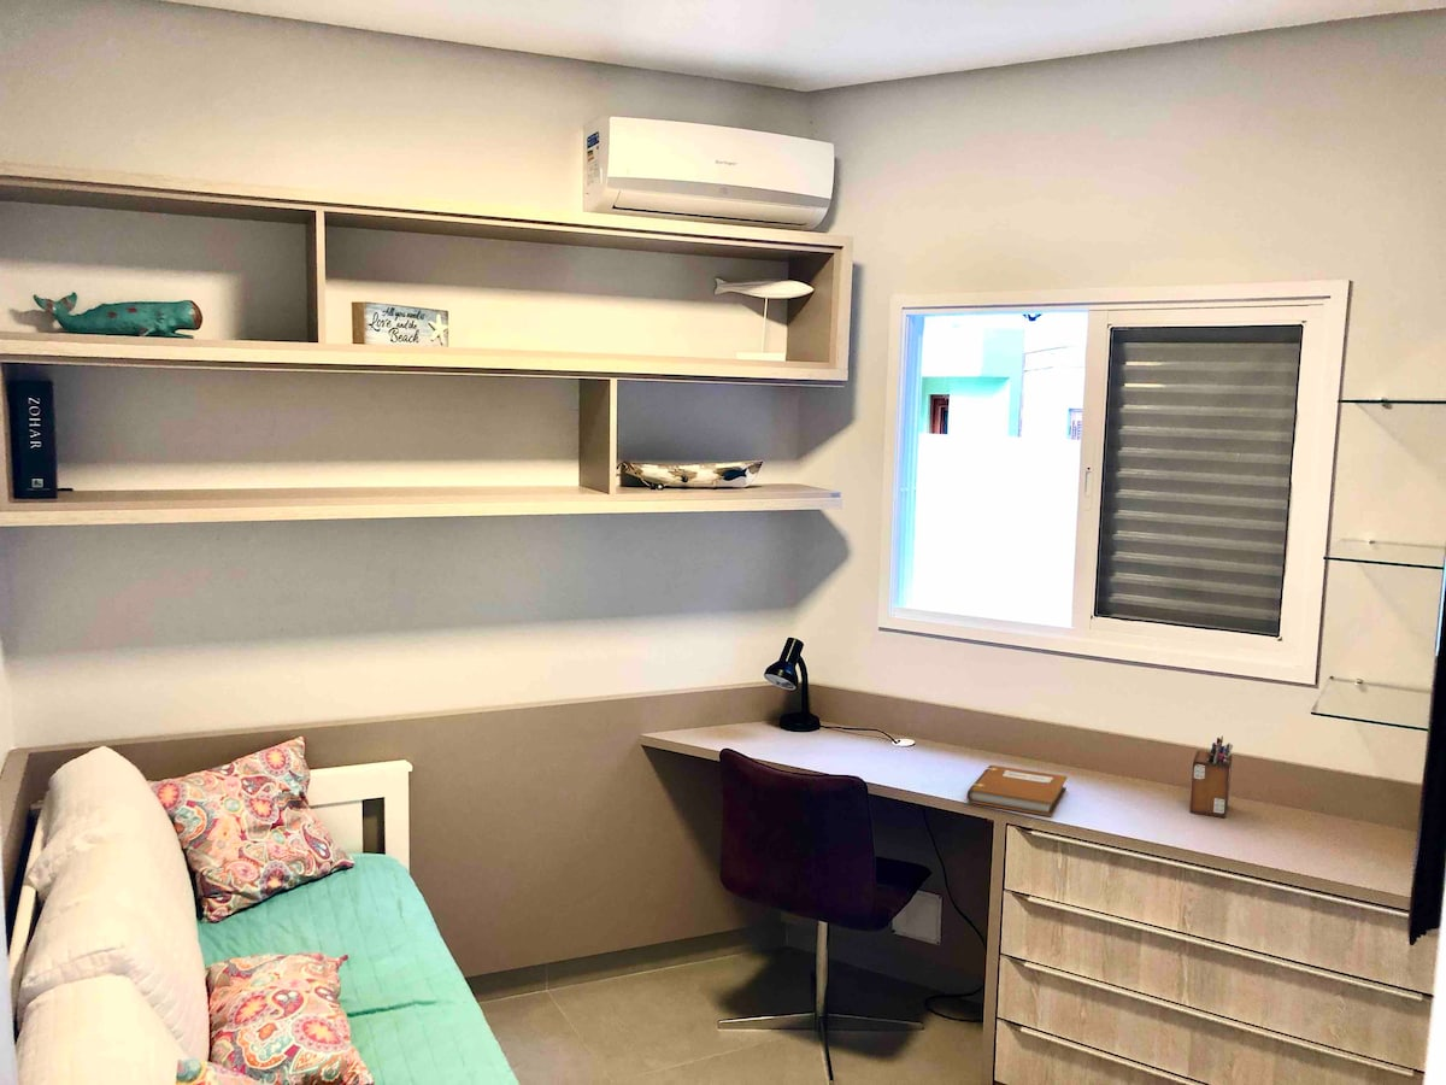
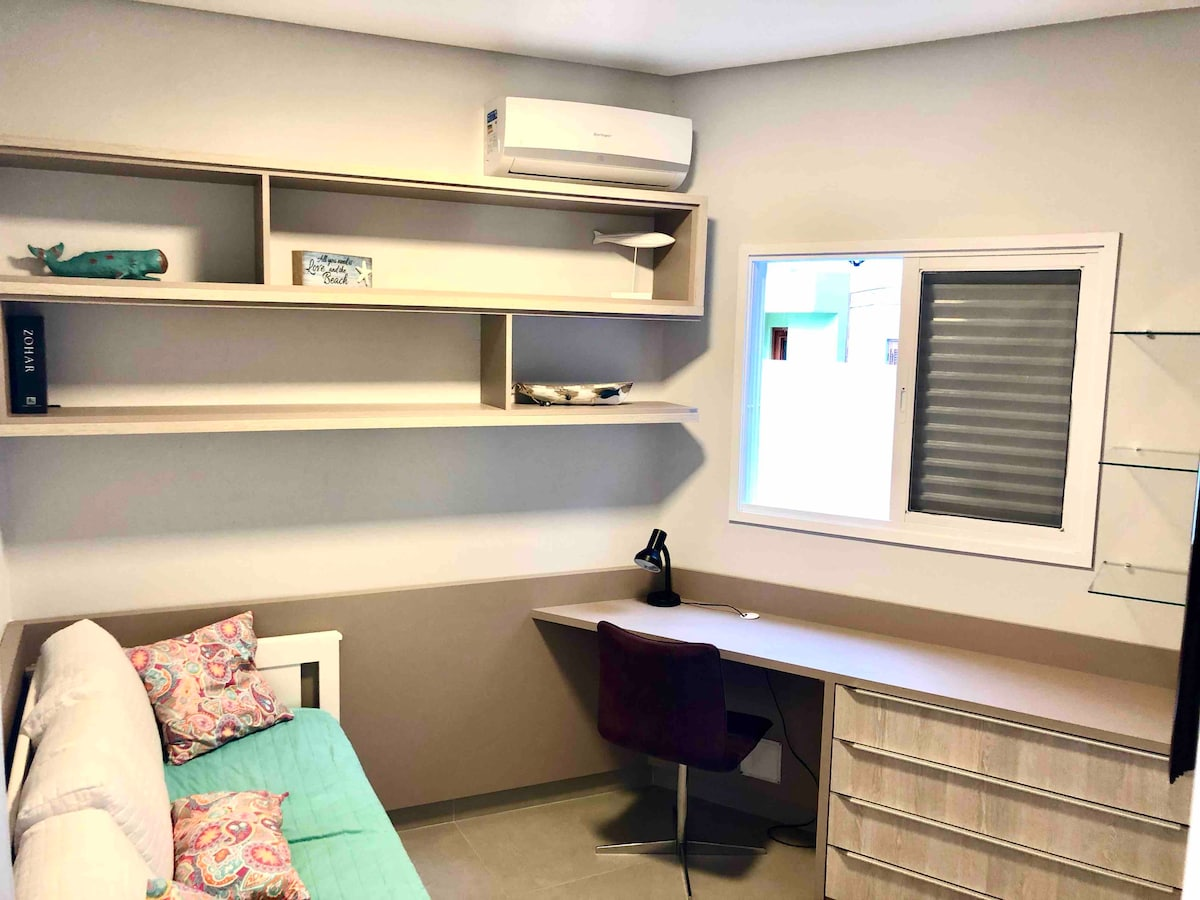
- notebook (1017, 787)
- desk organizer (1211, 773)
